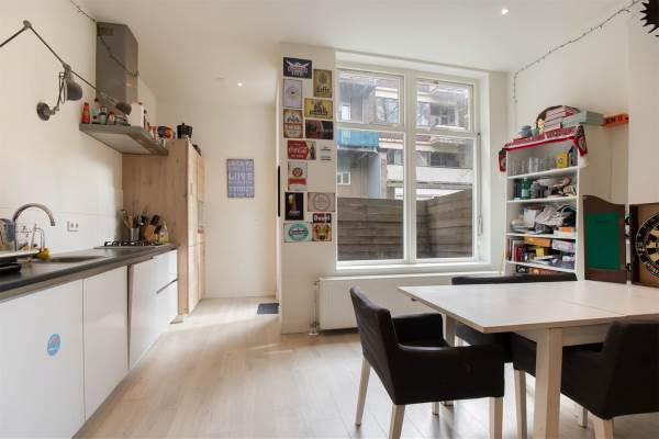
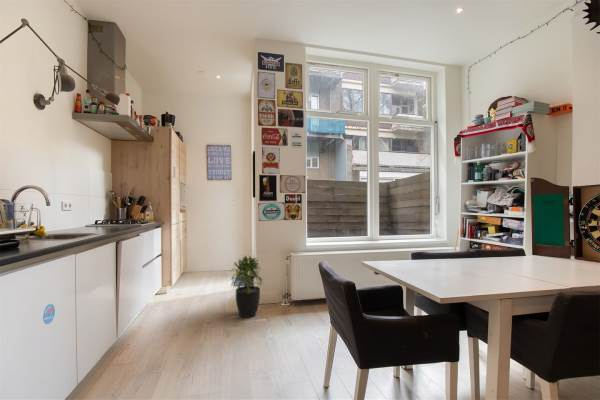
+ potted plant (245, 284)
